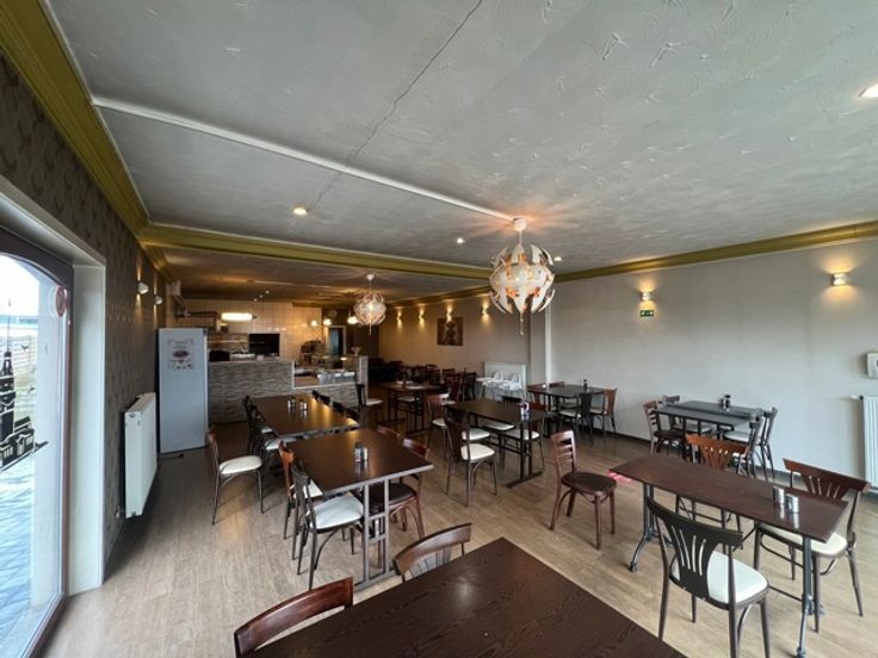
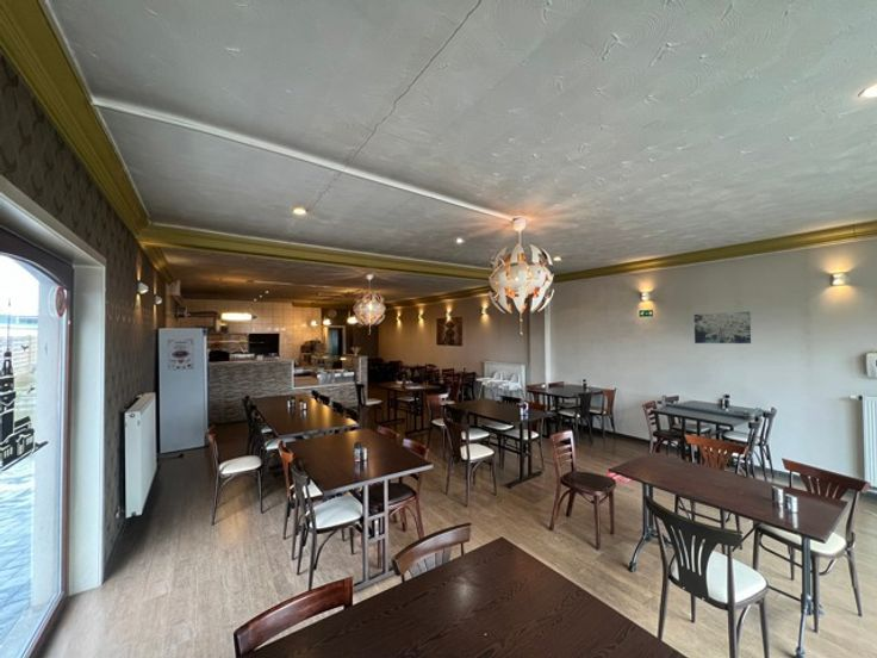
+ wall art (721, 328)
